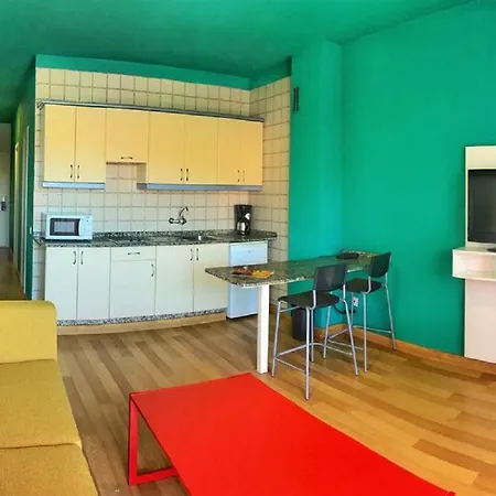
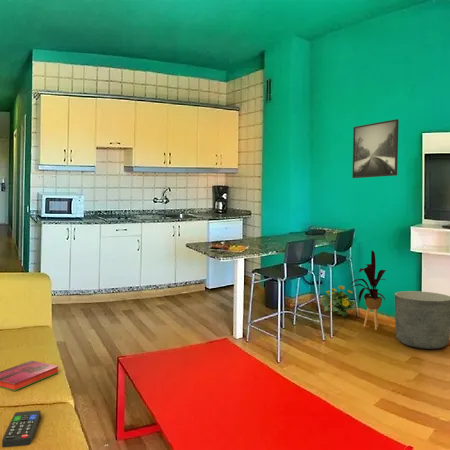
+ flowering plant (337, 300)
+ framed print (374, 150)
+ remote control (22, 427)
+ planter (422, 319)
+ house plant (368, 288)
+ hardback book (23, 374)
